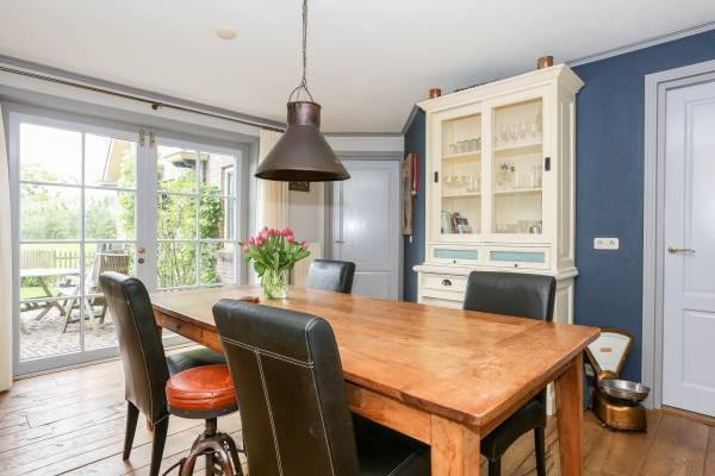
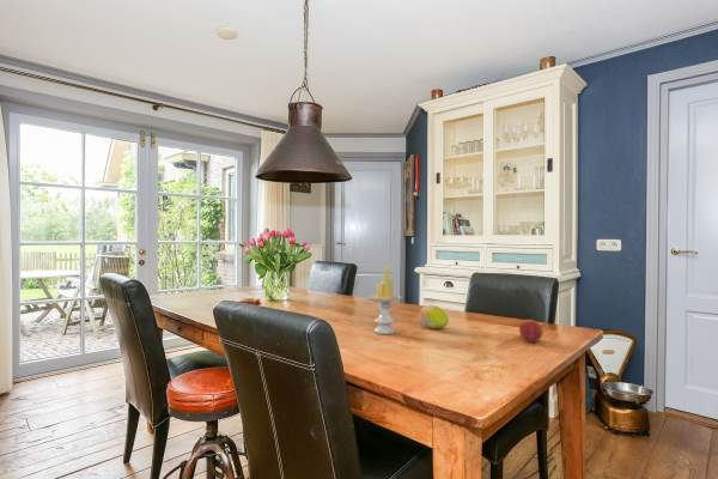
+ fruit (433, 316)
+ candle (384, 298)
+ fruit (530, 331)
